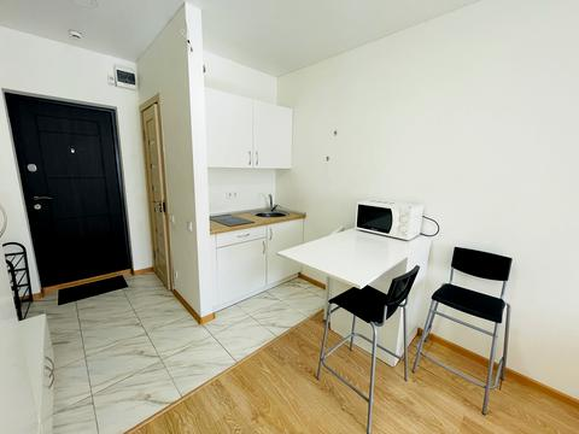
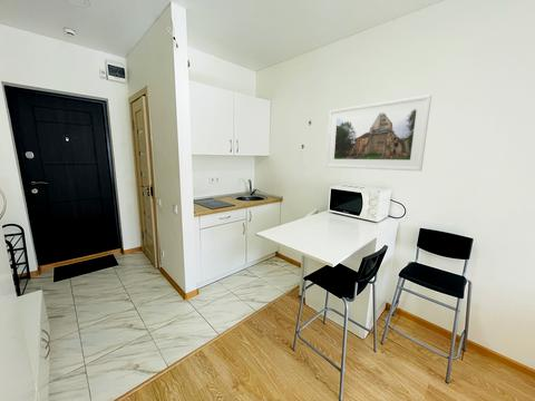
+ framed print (369, 137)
